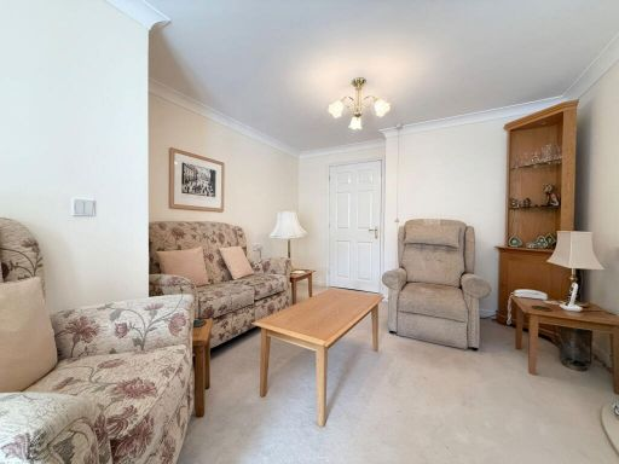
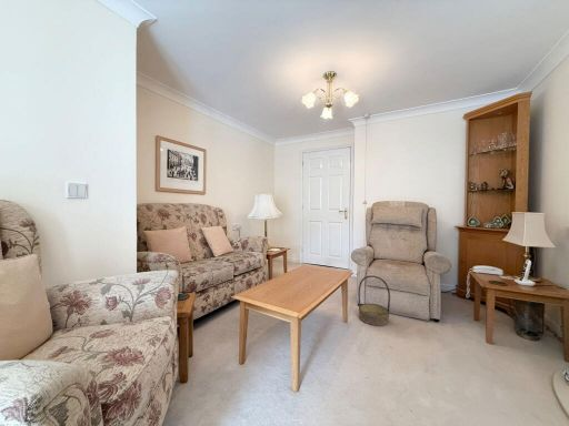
+ basket (373, 304)
